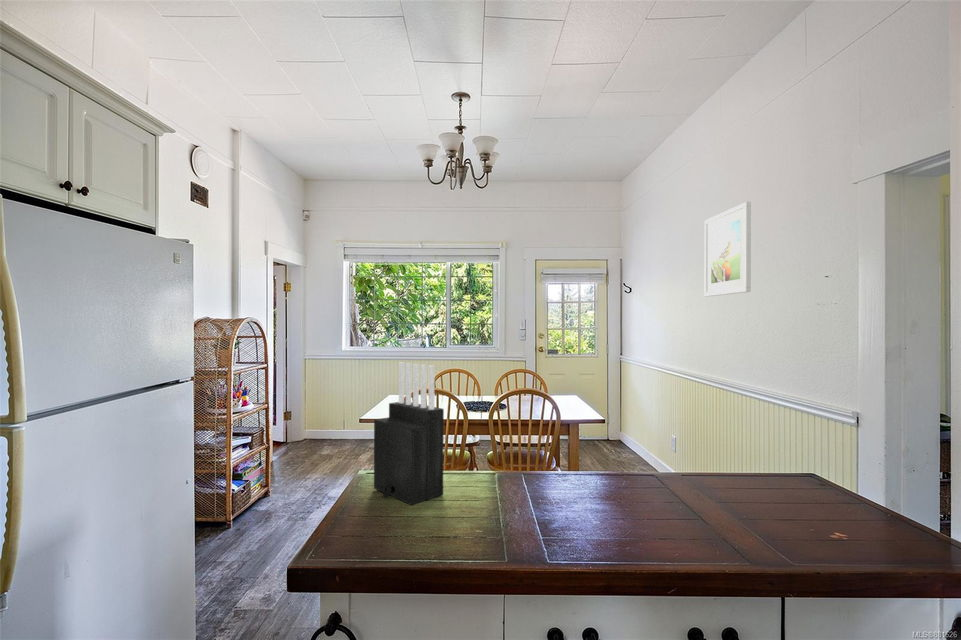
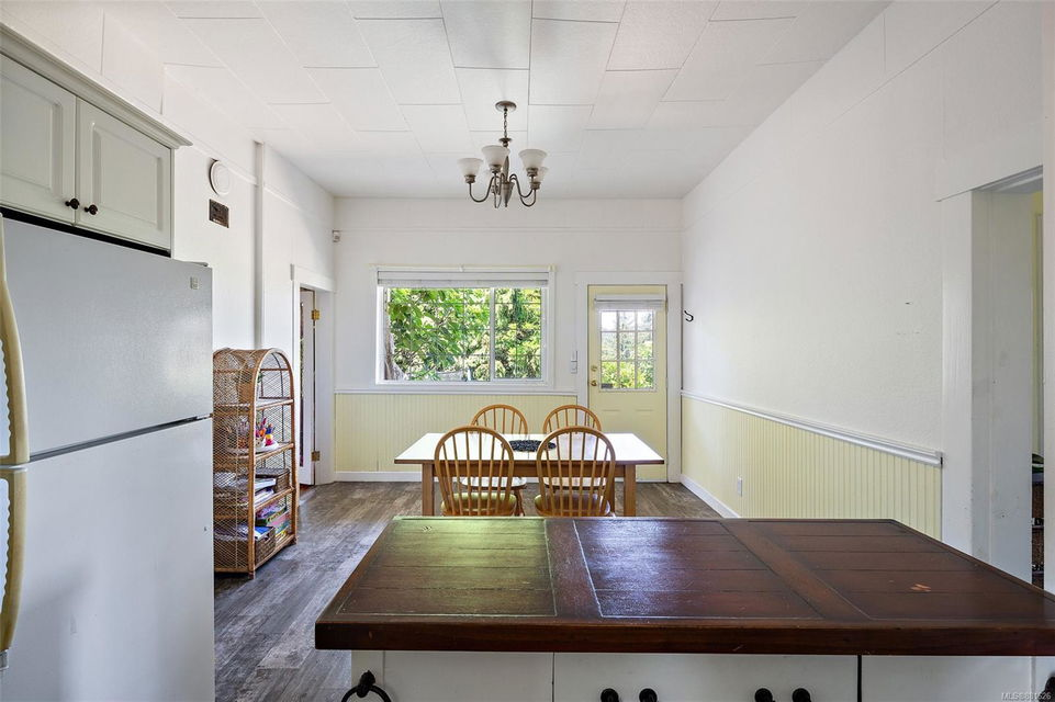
- knife block (404, 428)
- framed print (725, 253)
